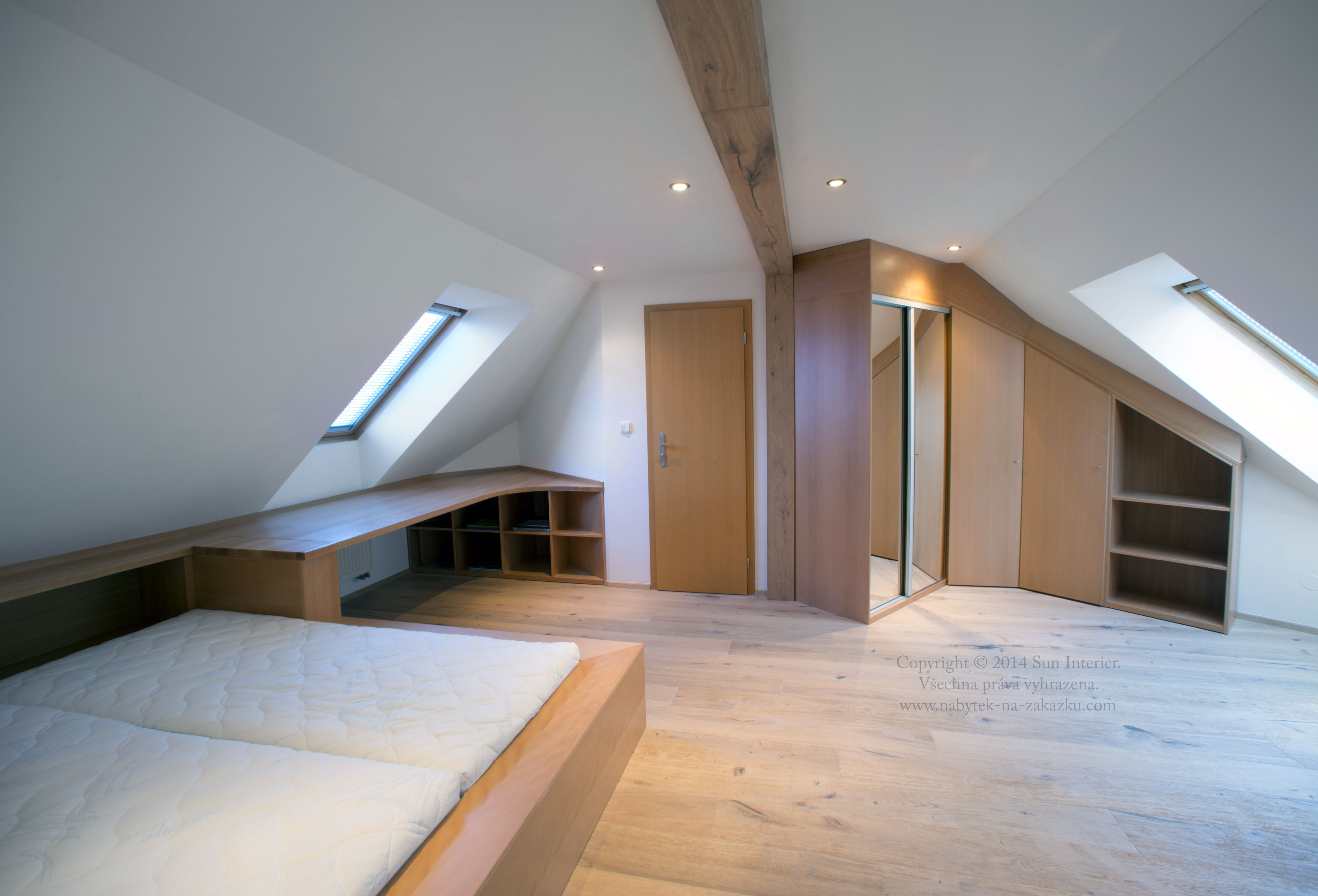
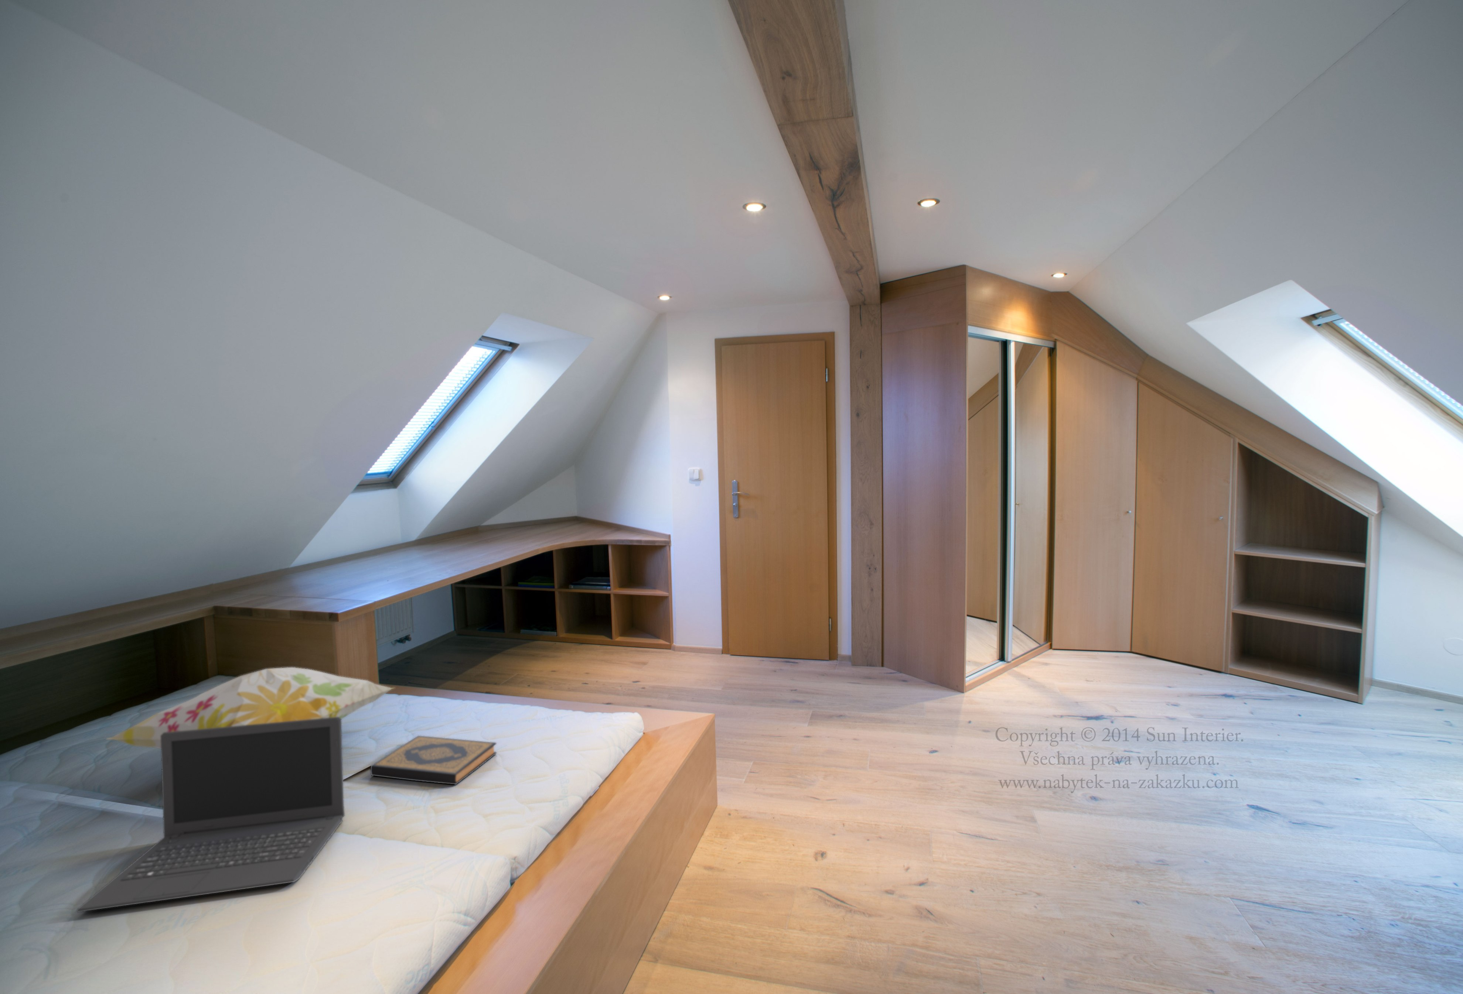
+ laptop computer (224, 804)
+ decorative pillow (265, 711)
+ hardback book (435, 759)
